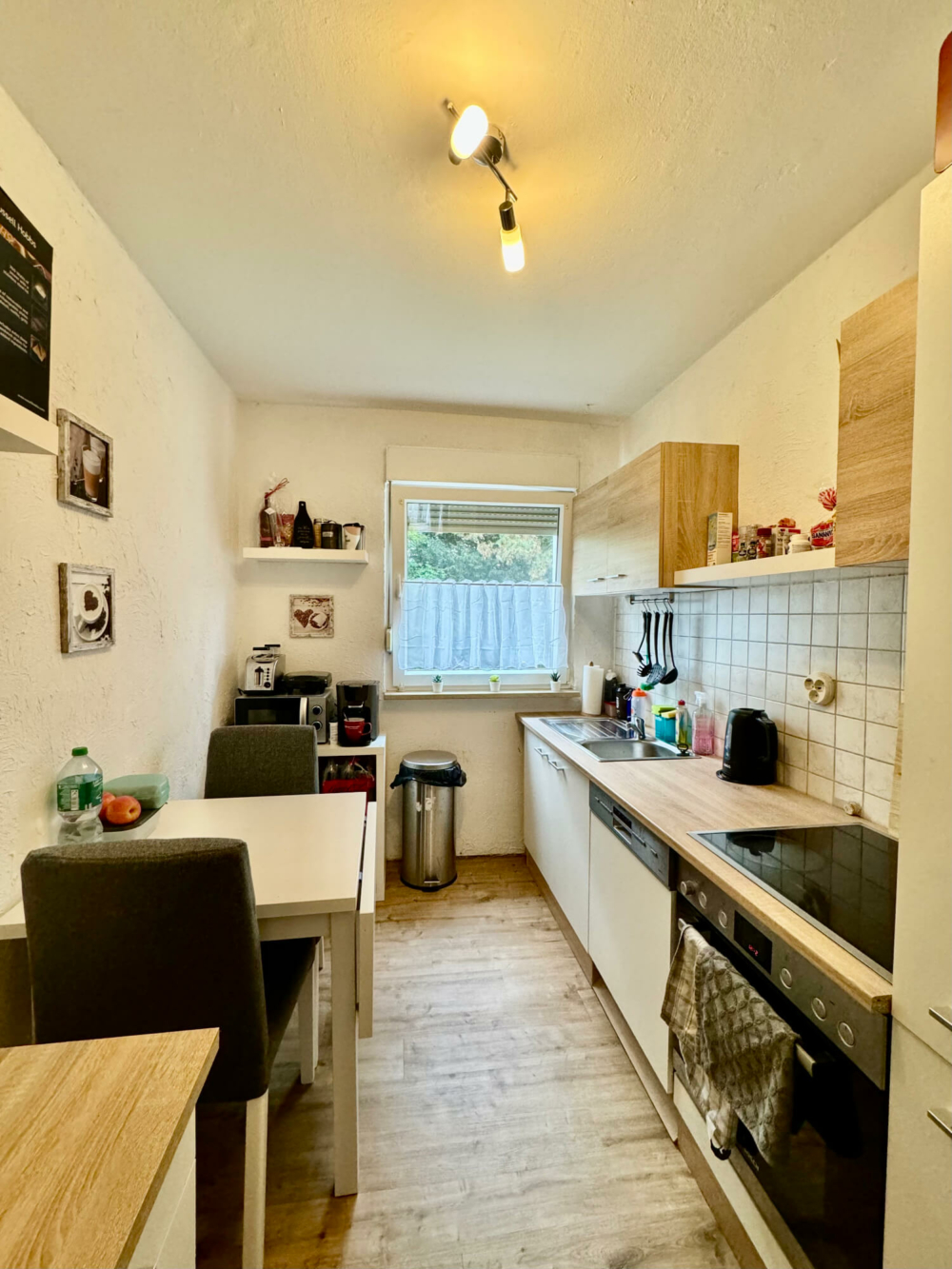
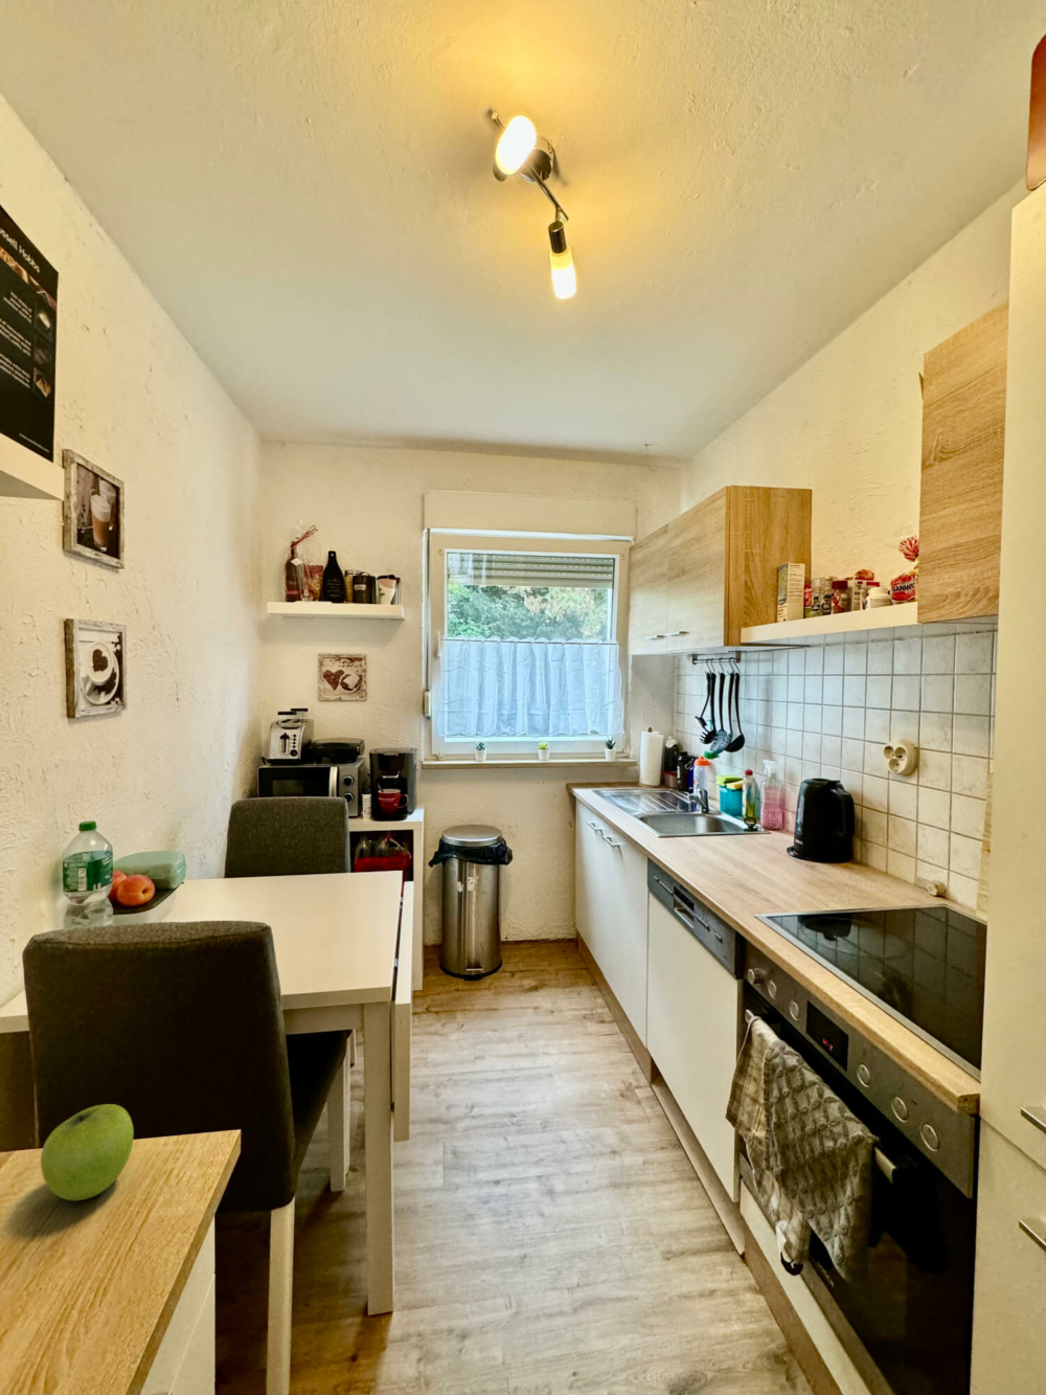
+ fruit (88, 1149)
